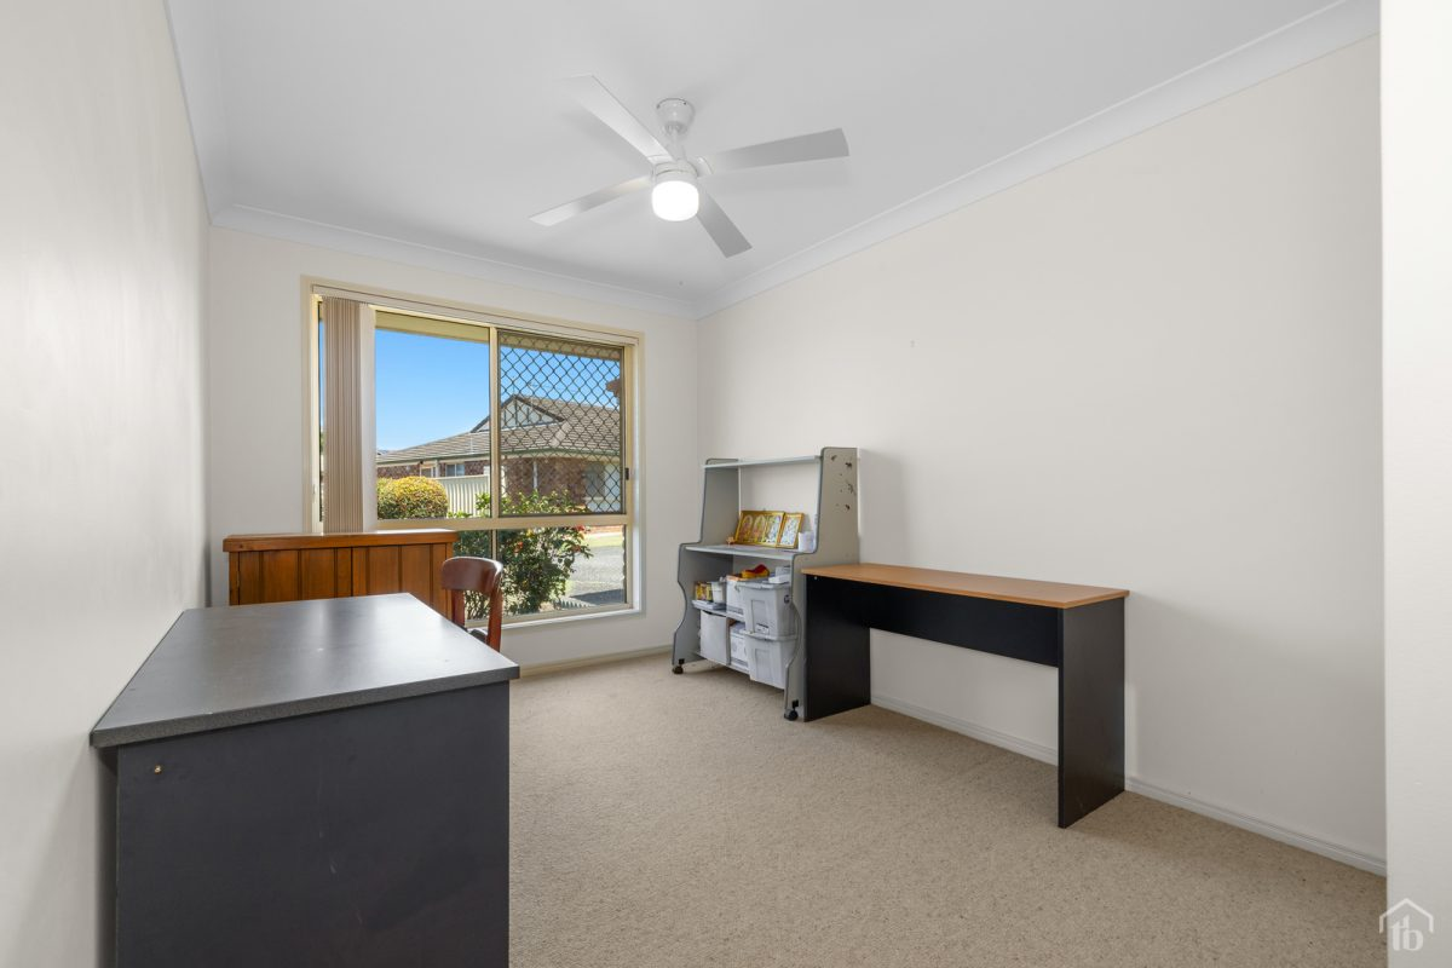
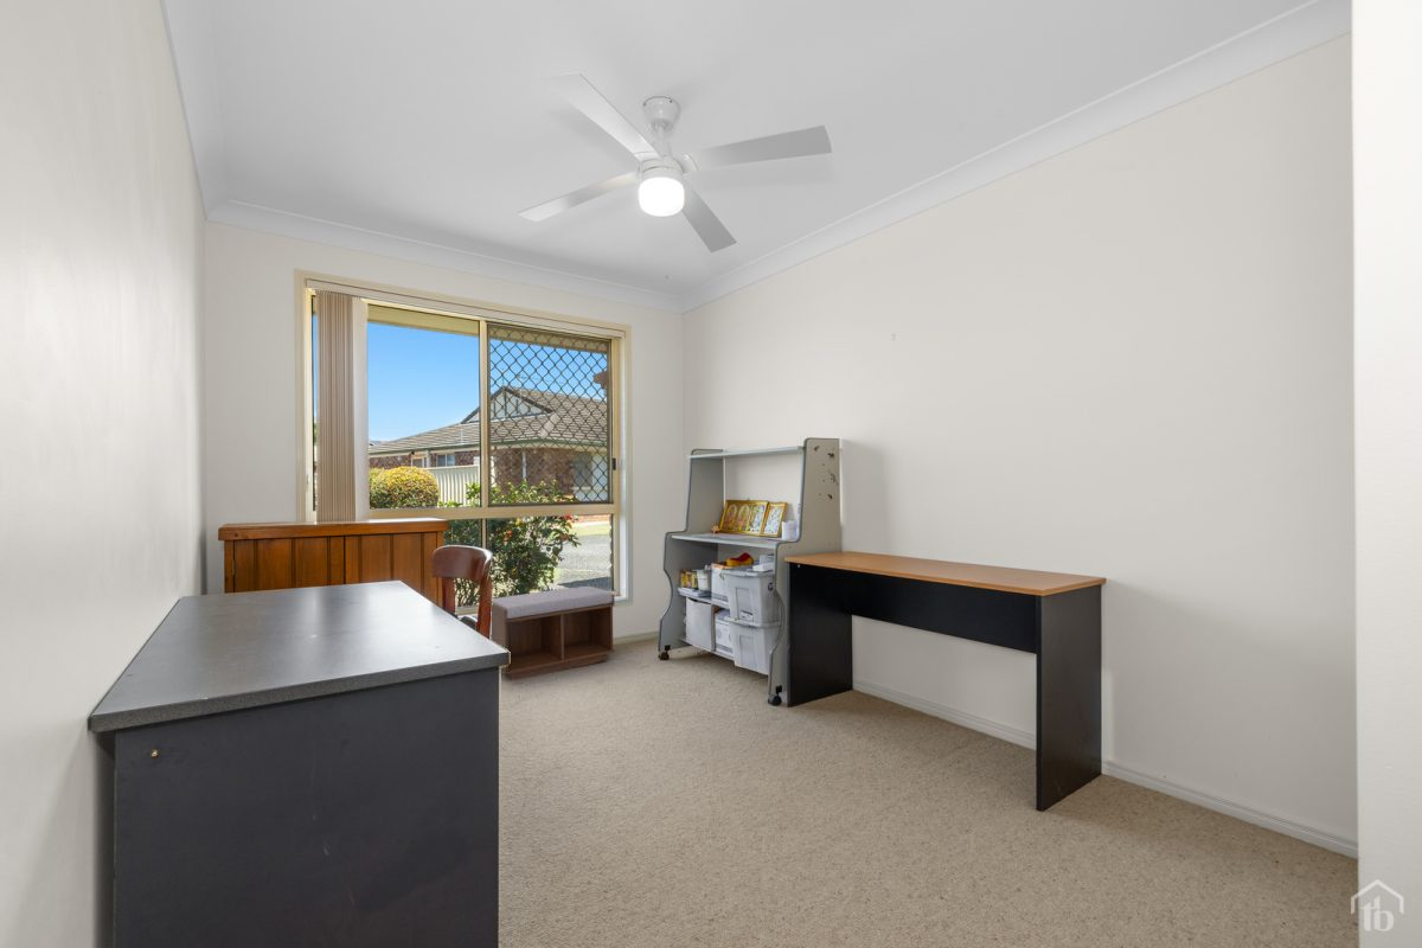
+ bench (551, 629)
